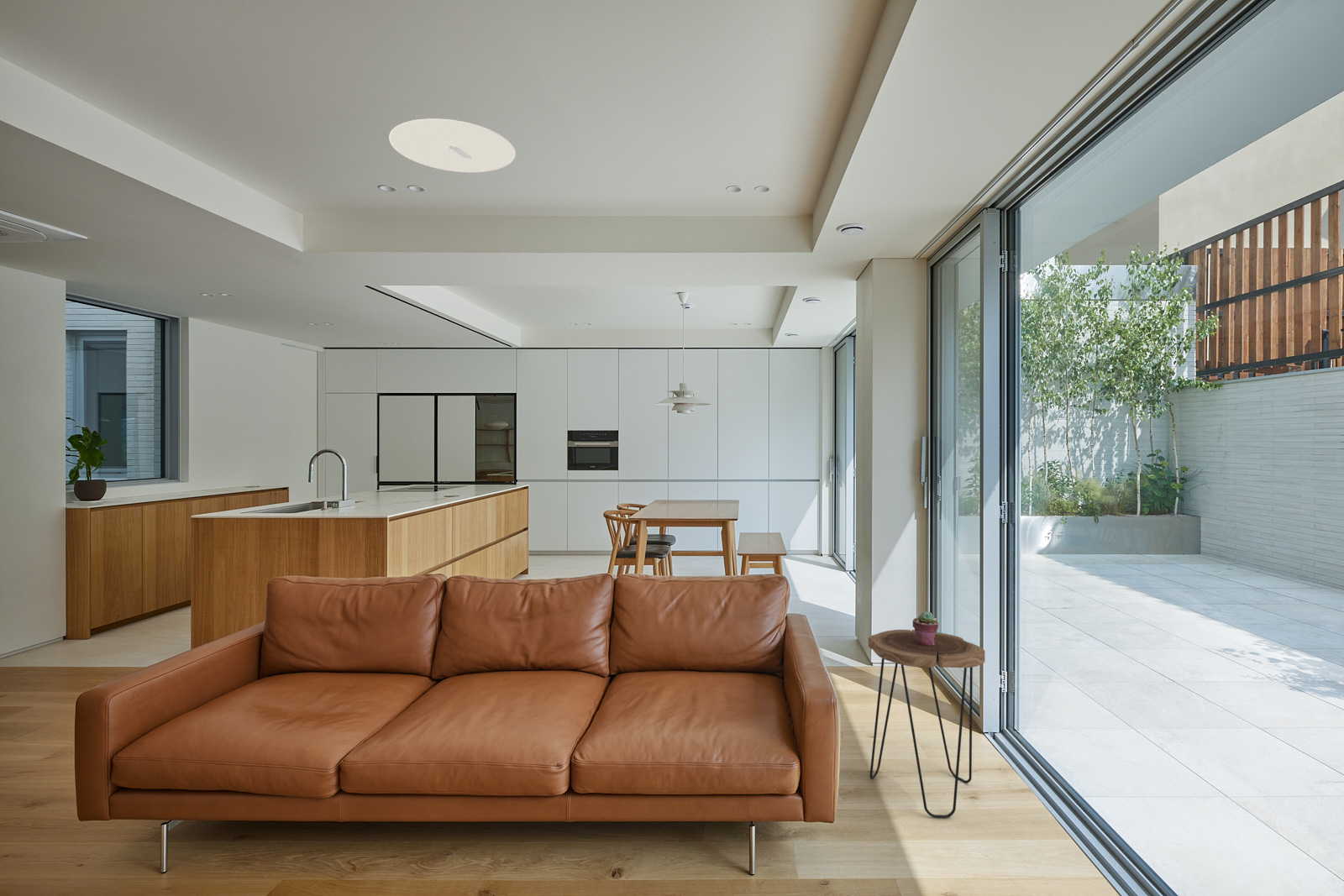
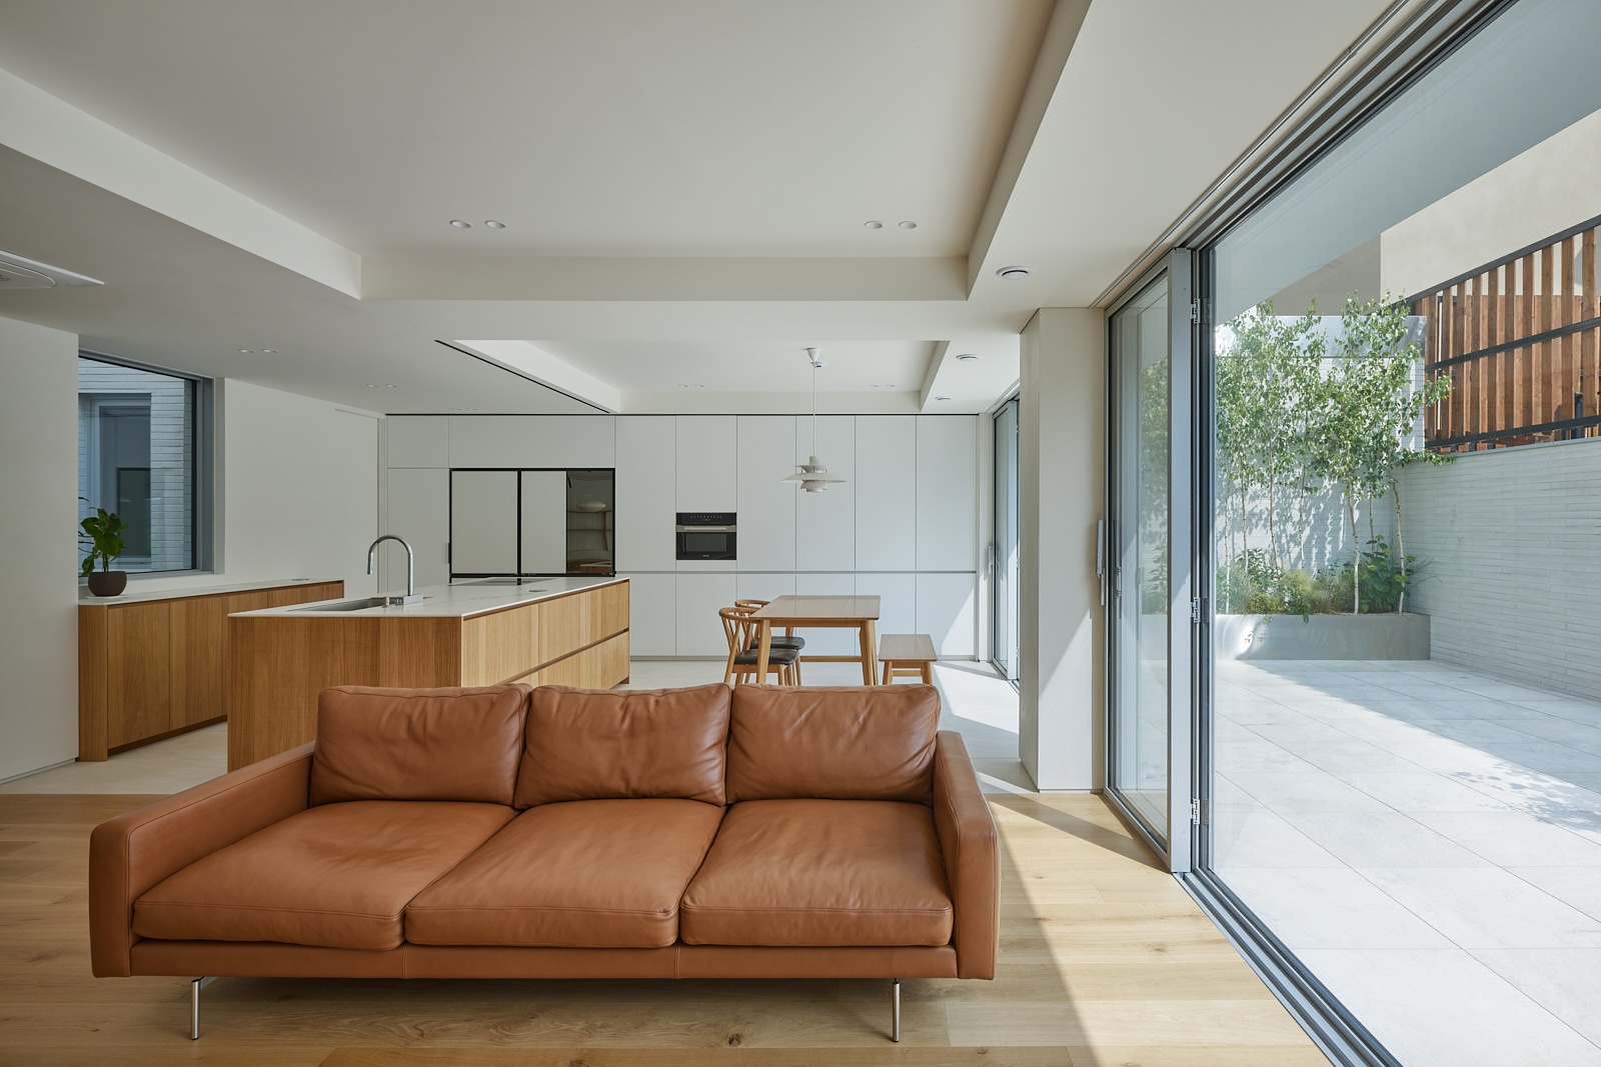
- side table (937, 714)
- potted succulent (925, 626)
- ceiling light (454, 143)
